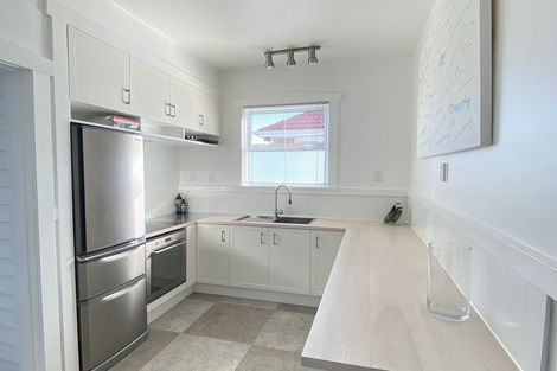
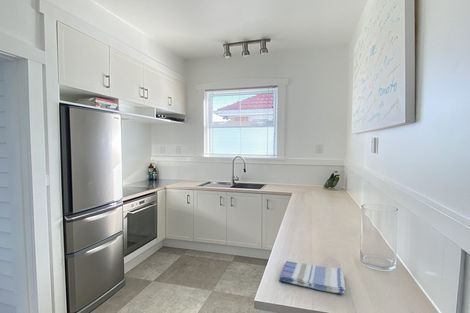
+ dish towel (312, 274)
